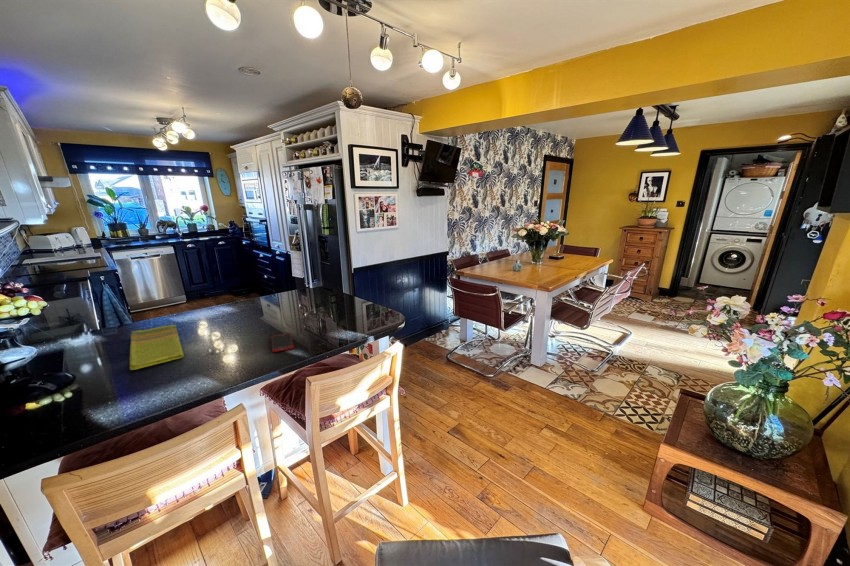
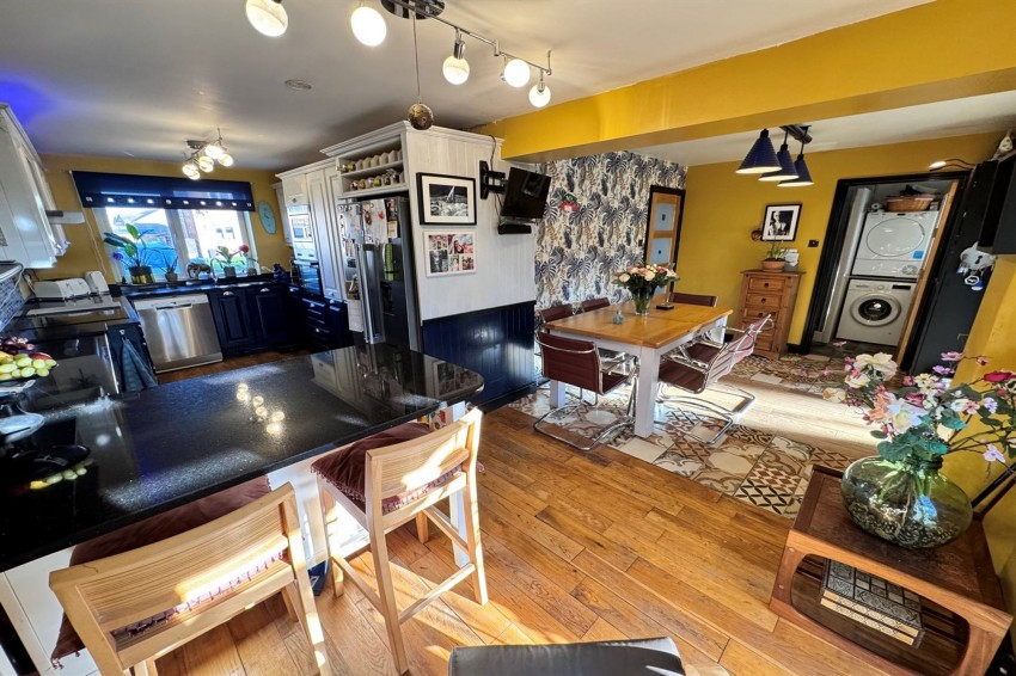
- cell phone (282, 341)
- dish towel (155, 343)
